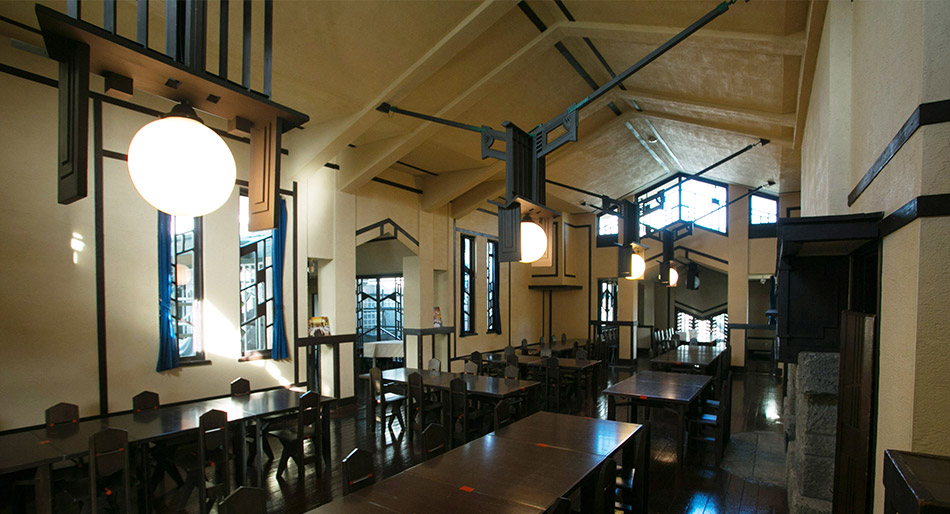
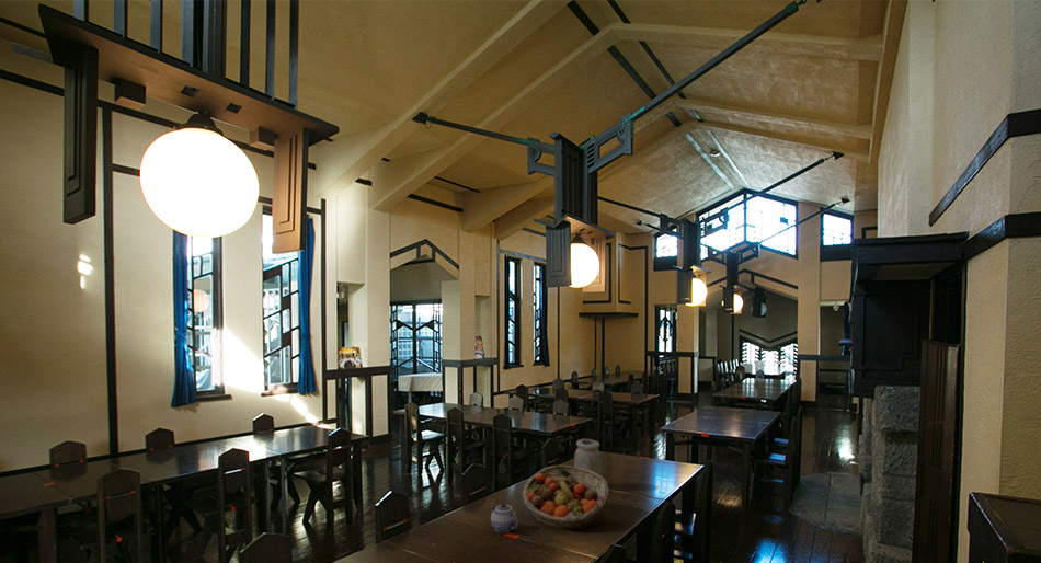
+ teapot (503, 516)
+ fruit basket (564, 497)
+ vase (587, 463)
